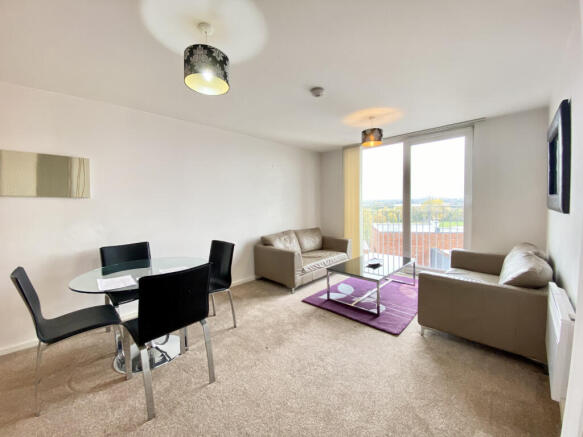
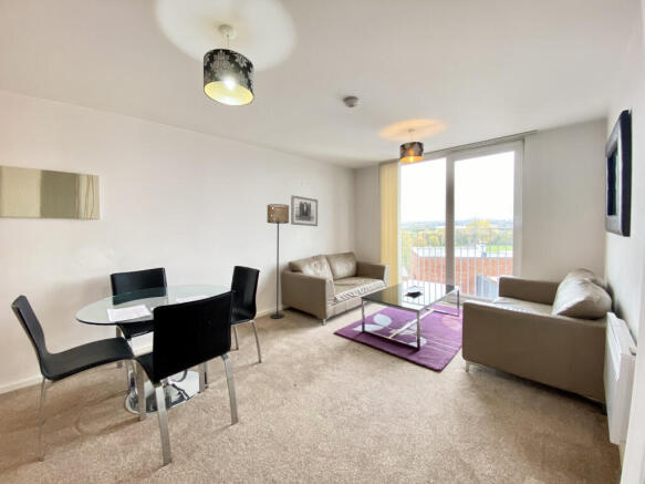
+ floor lamp (278, 260)
+ wall art (304, 210)
